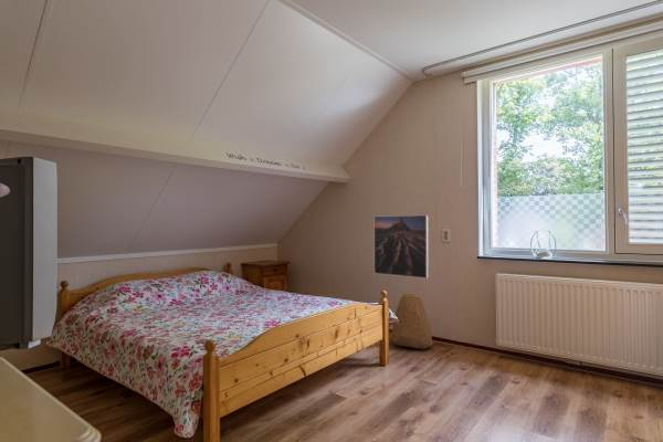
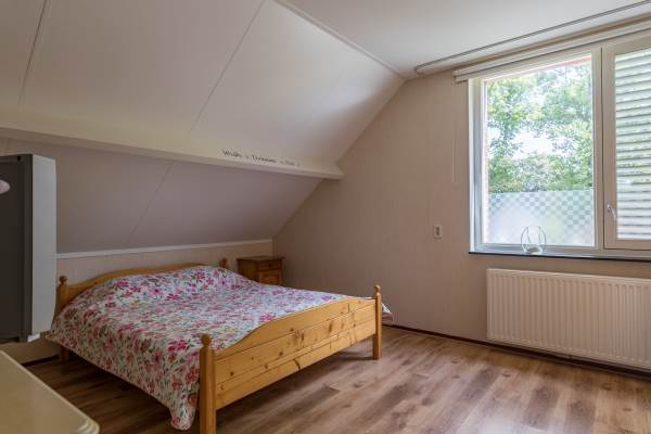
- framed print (399, 245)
- decorative stone (412, 320)
